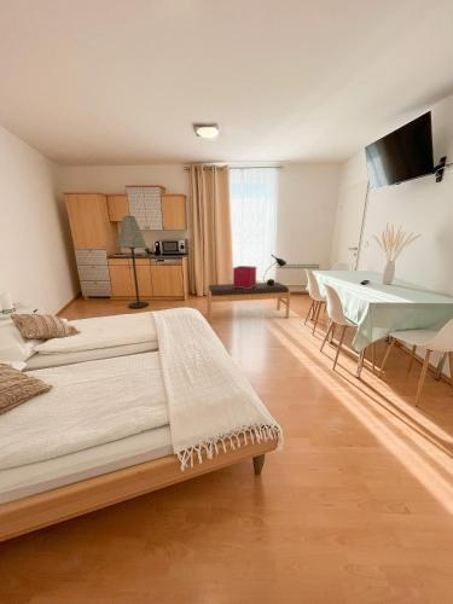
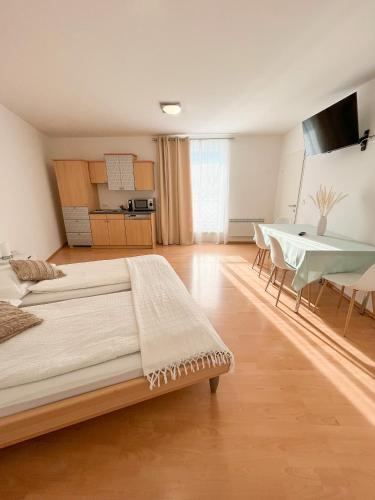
- storage bin (244, 277)
- lamp (271, 266)
- floor lamp (133, 262)
- bench (246, 300)
